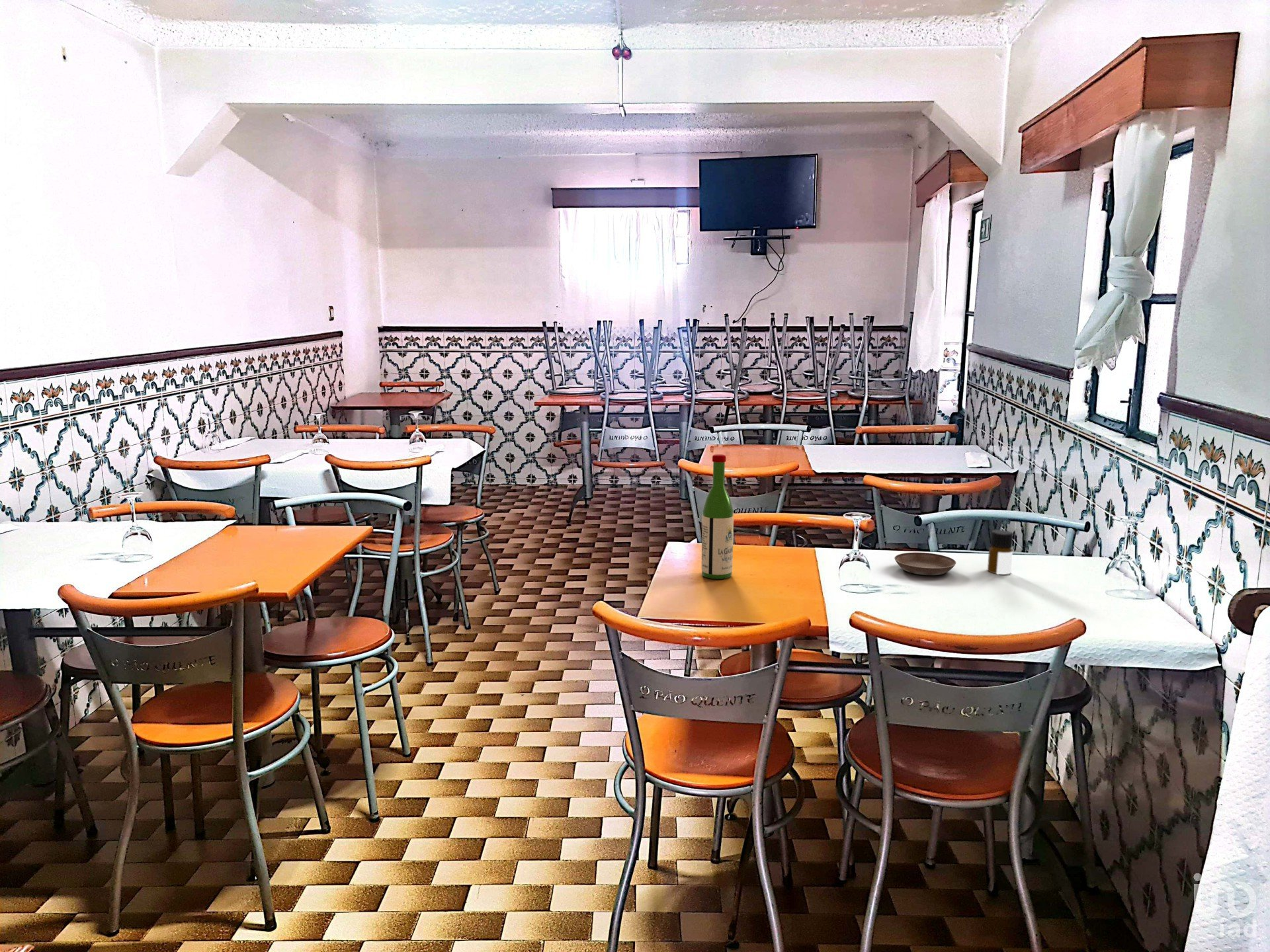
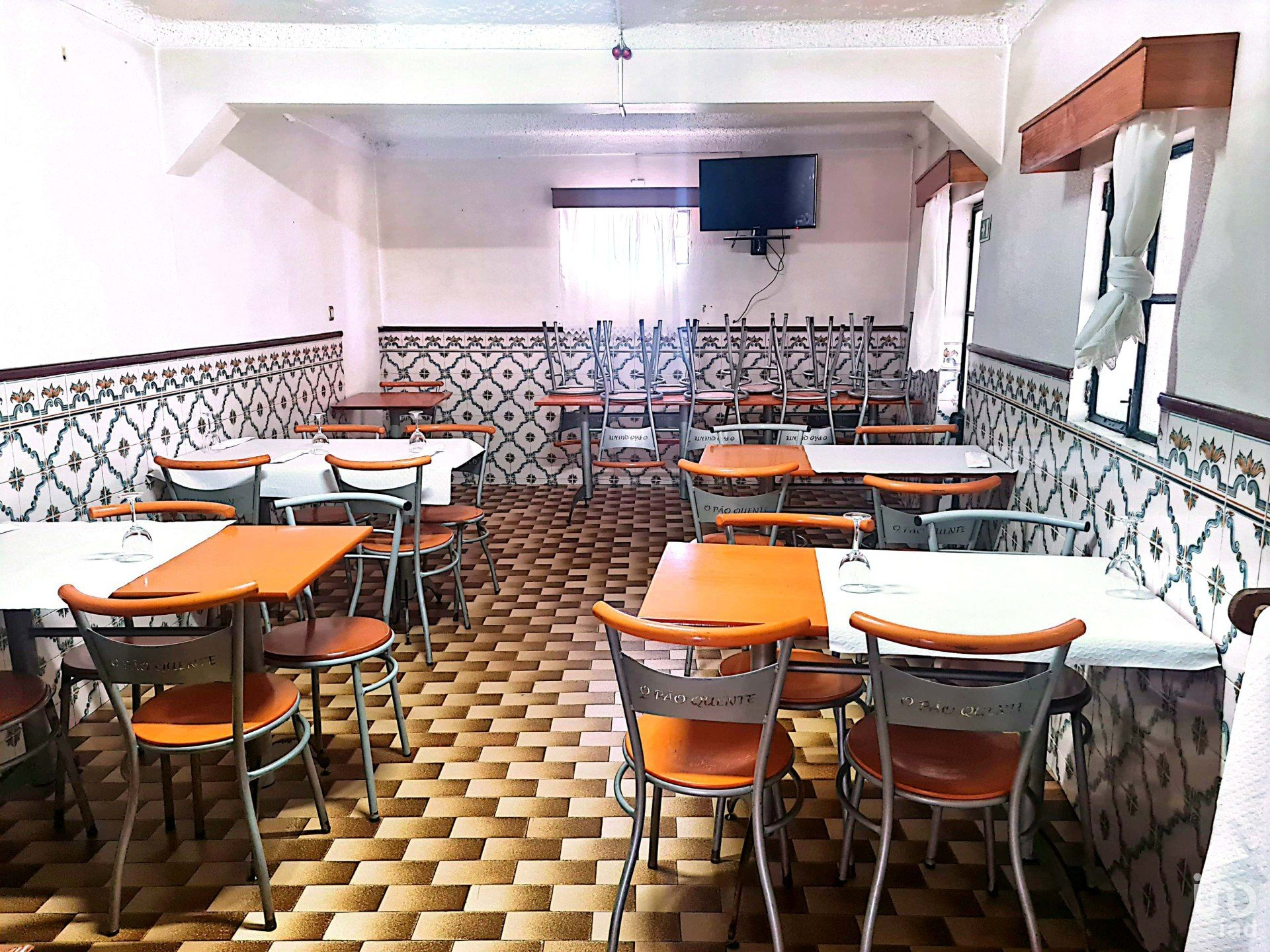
- saucer (925, 565)
- bottle (1000, 551)
- wine bottle (718, 516)
